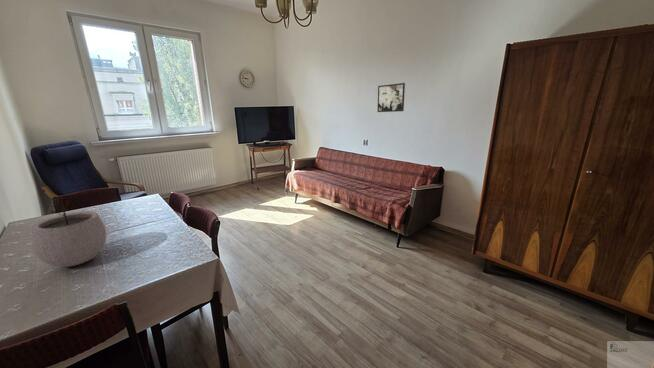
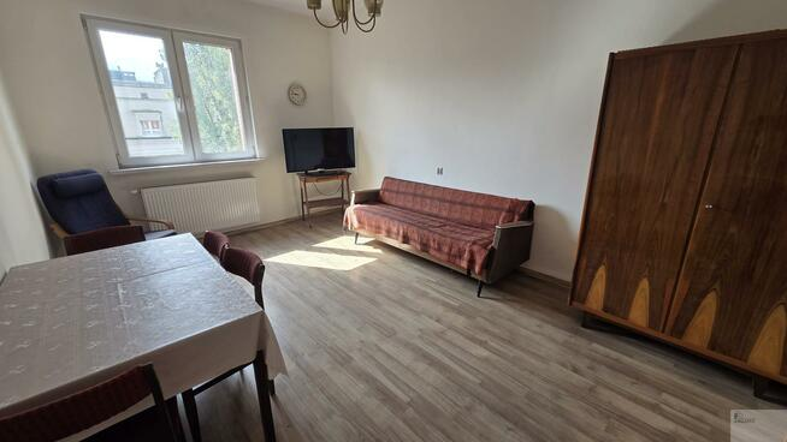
- plant pot (69, 231)
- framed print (390, 98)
